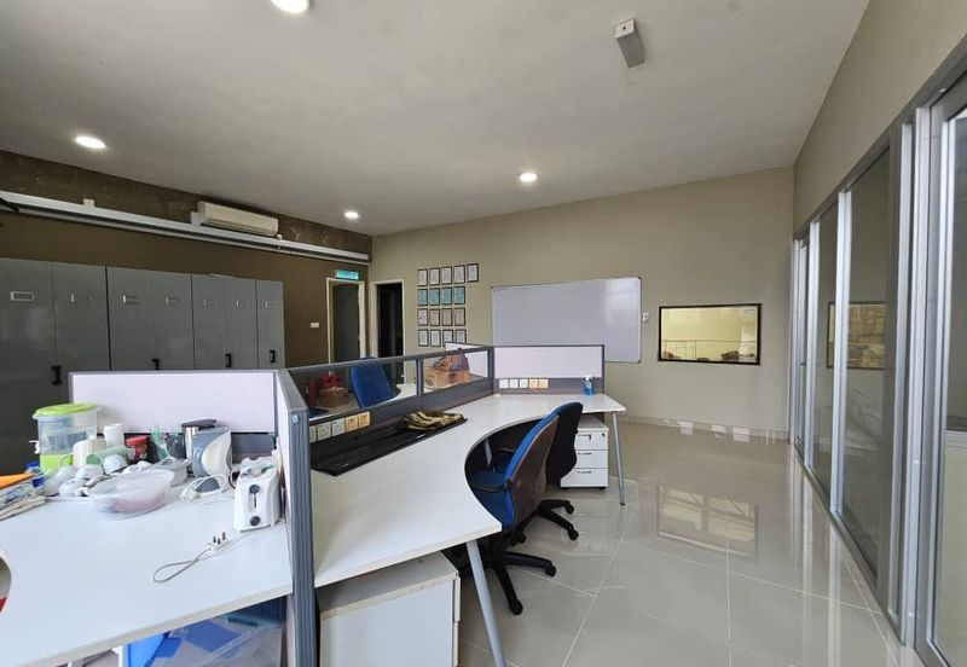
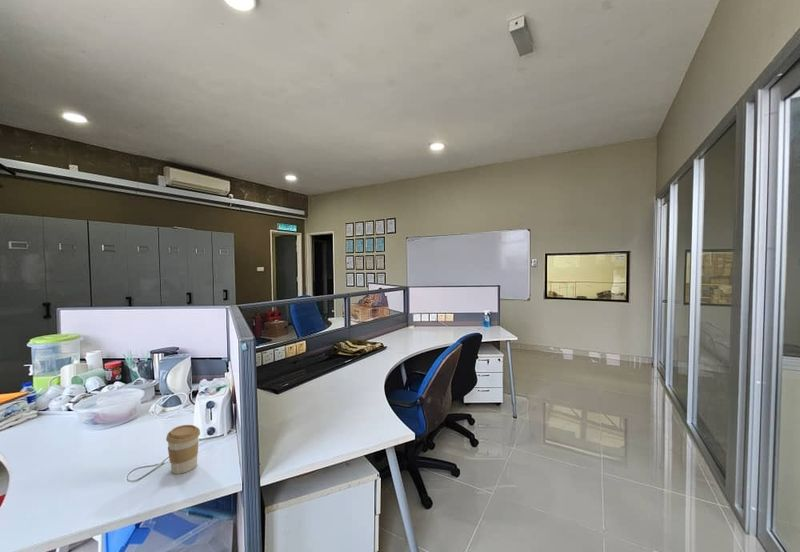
+ coffee cup (183, 447)
